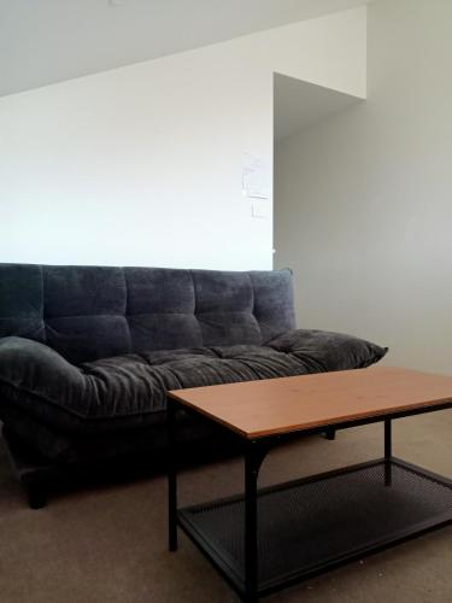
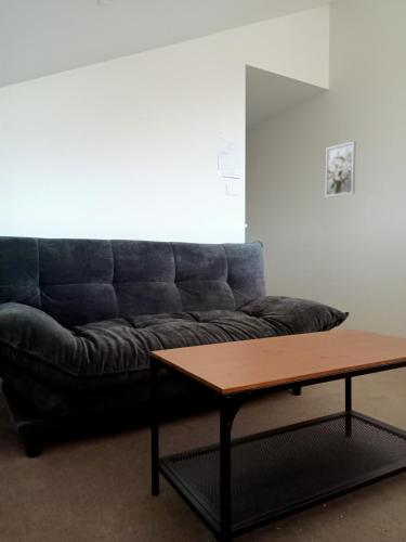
+ wall art (340, 170)
